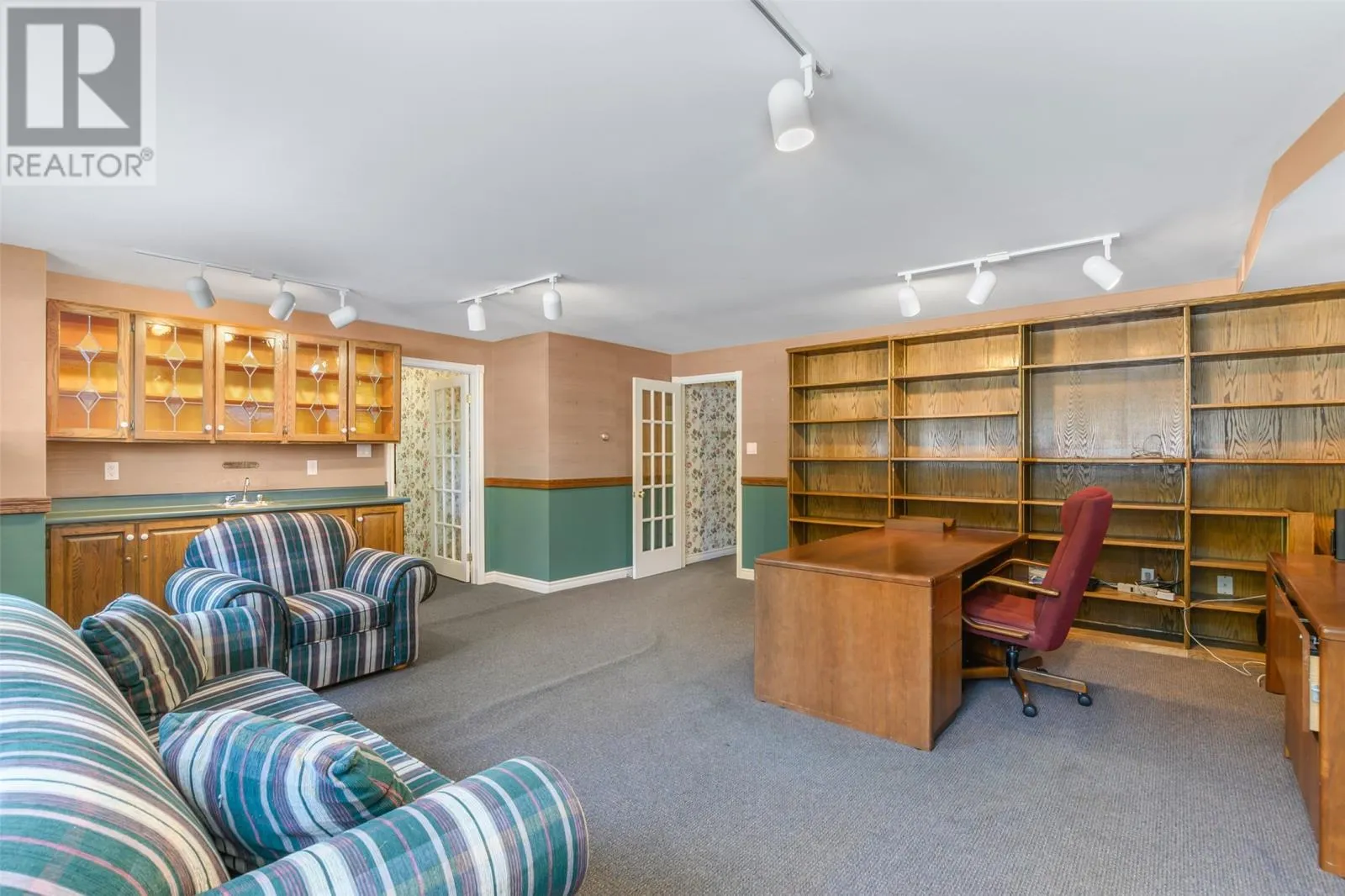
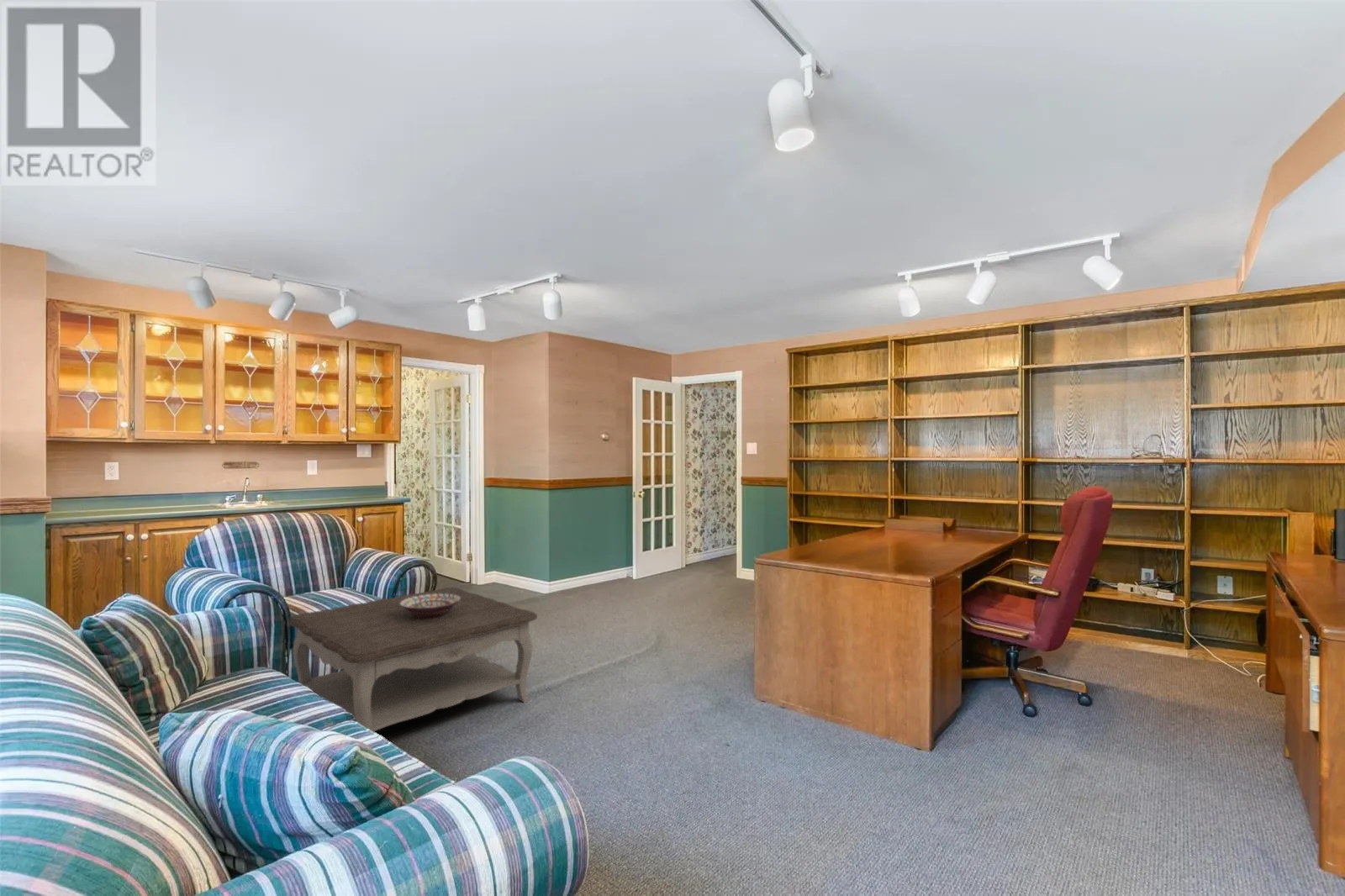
+ decorative bowl (430, 607)
+ coffee table (414, 658)
